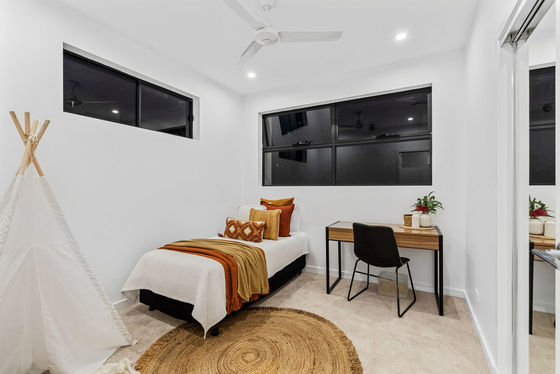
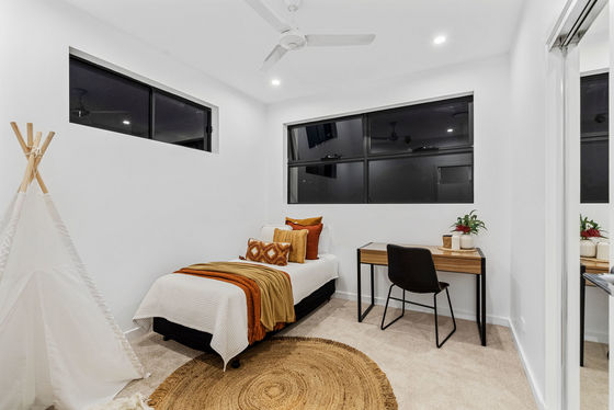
- woven basket (392, 283)
